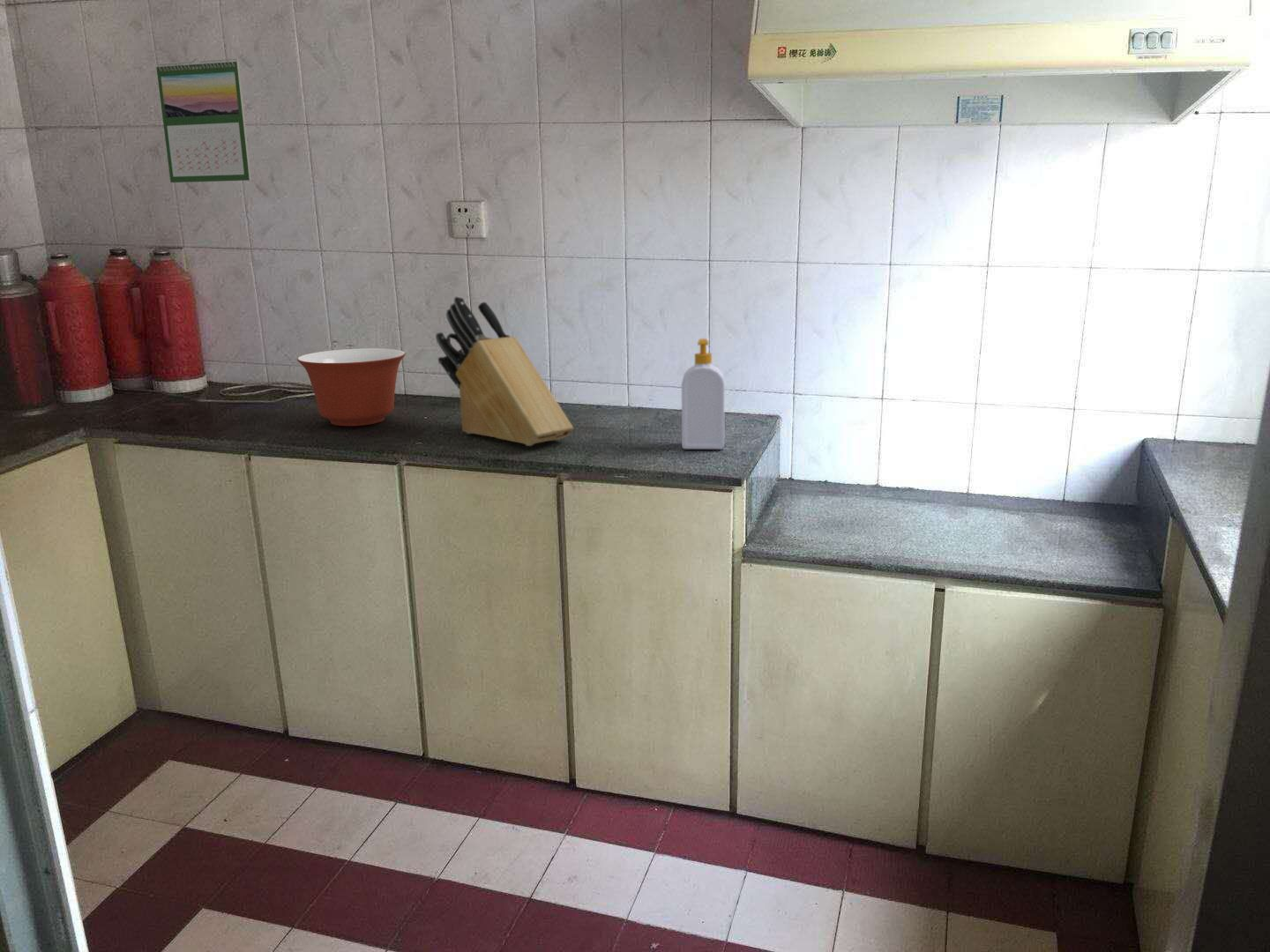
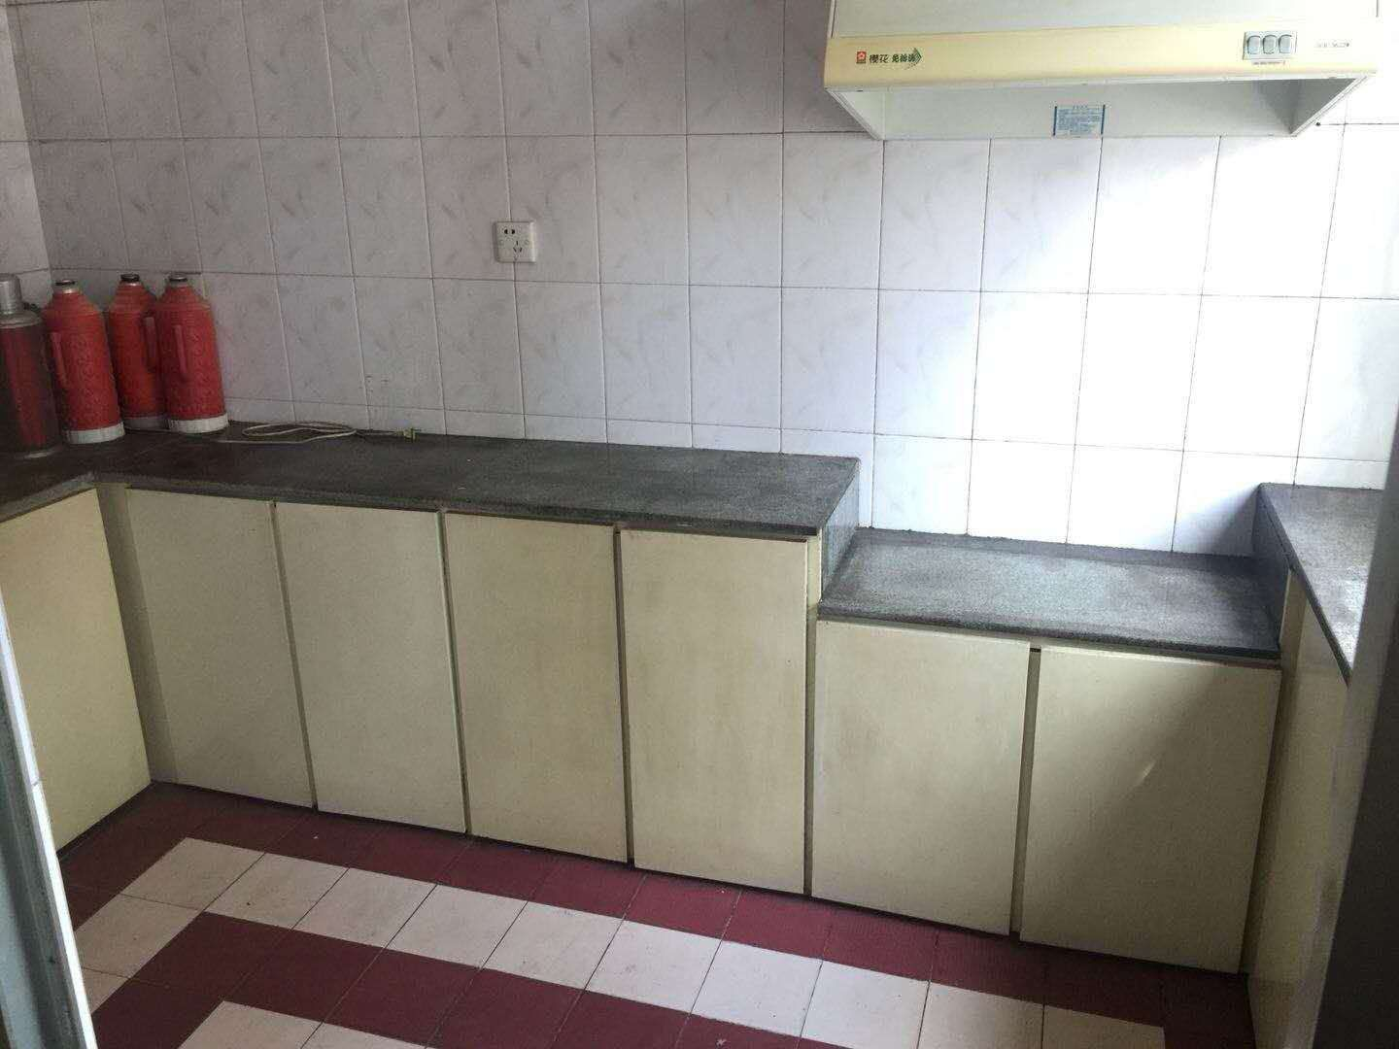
- calendar (203, 121)
- soap bottle (703, 393)
- mixing bowl (355, 388)
- knife block (500, 367)
